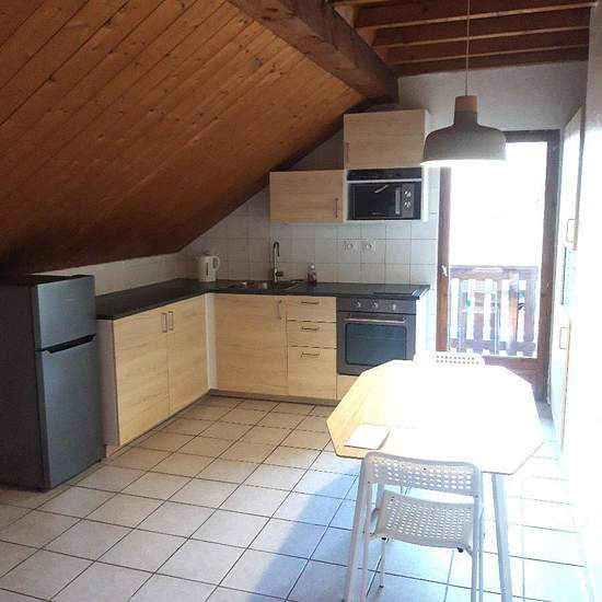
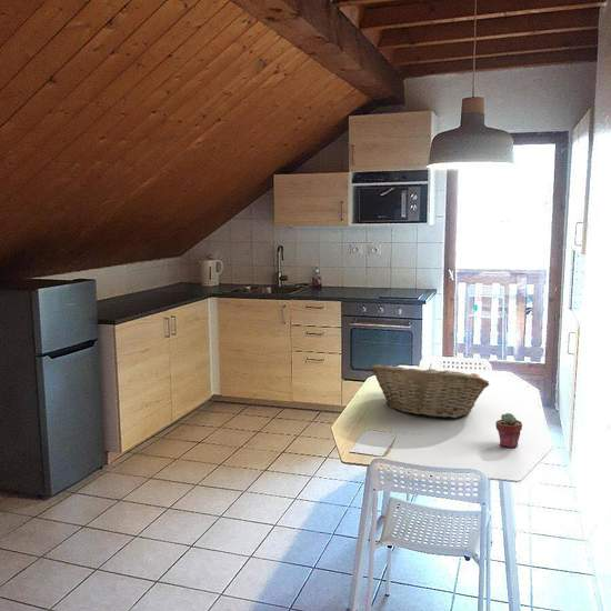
+ potted succulent (508, 429)
+ fruit basket (427, 384)
